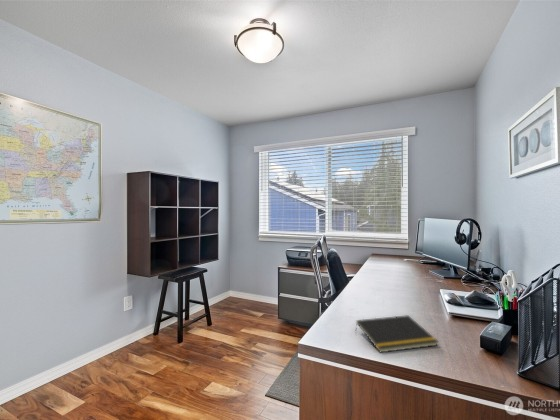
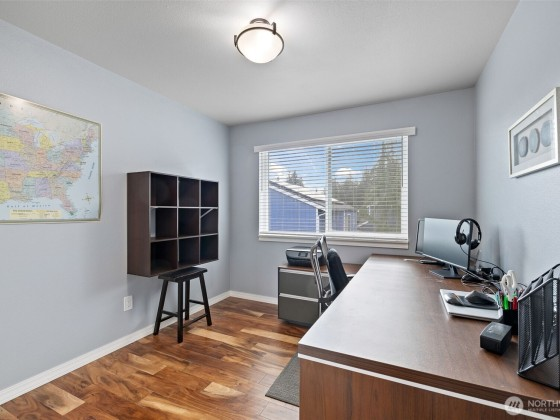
- notepad (395, 331)
